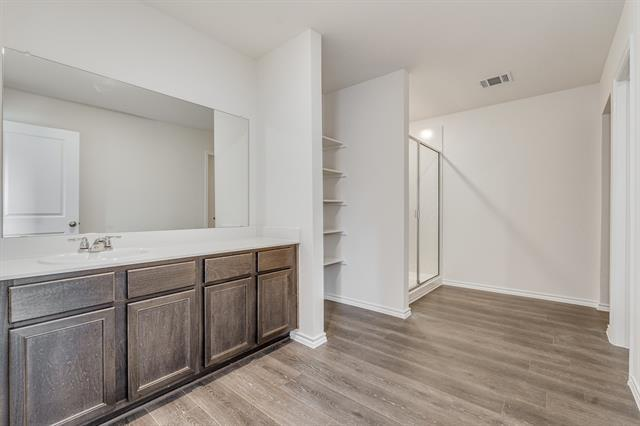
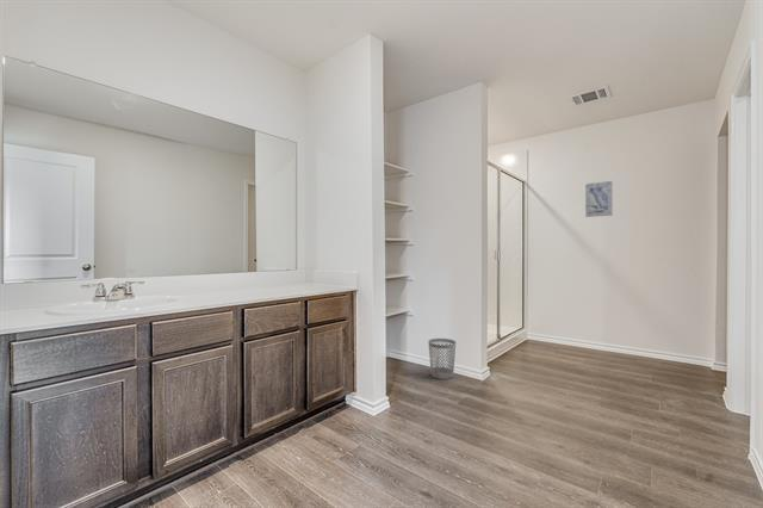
+ wall art (598, 199)
+ wastebasket (441, 358)
